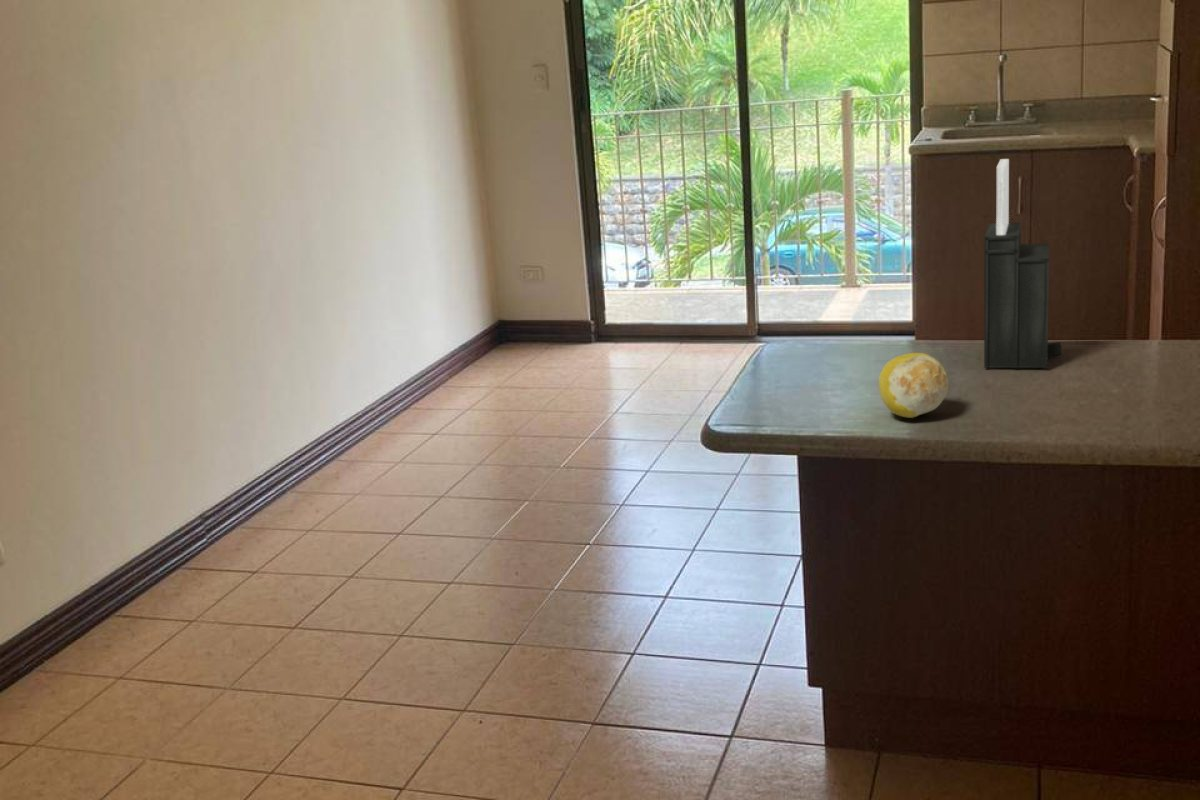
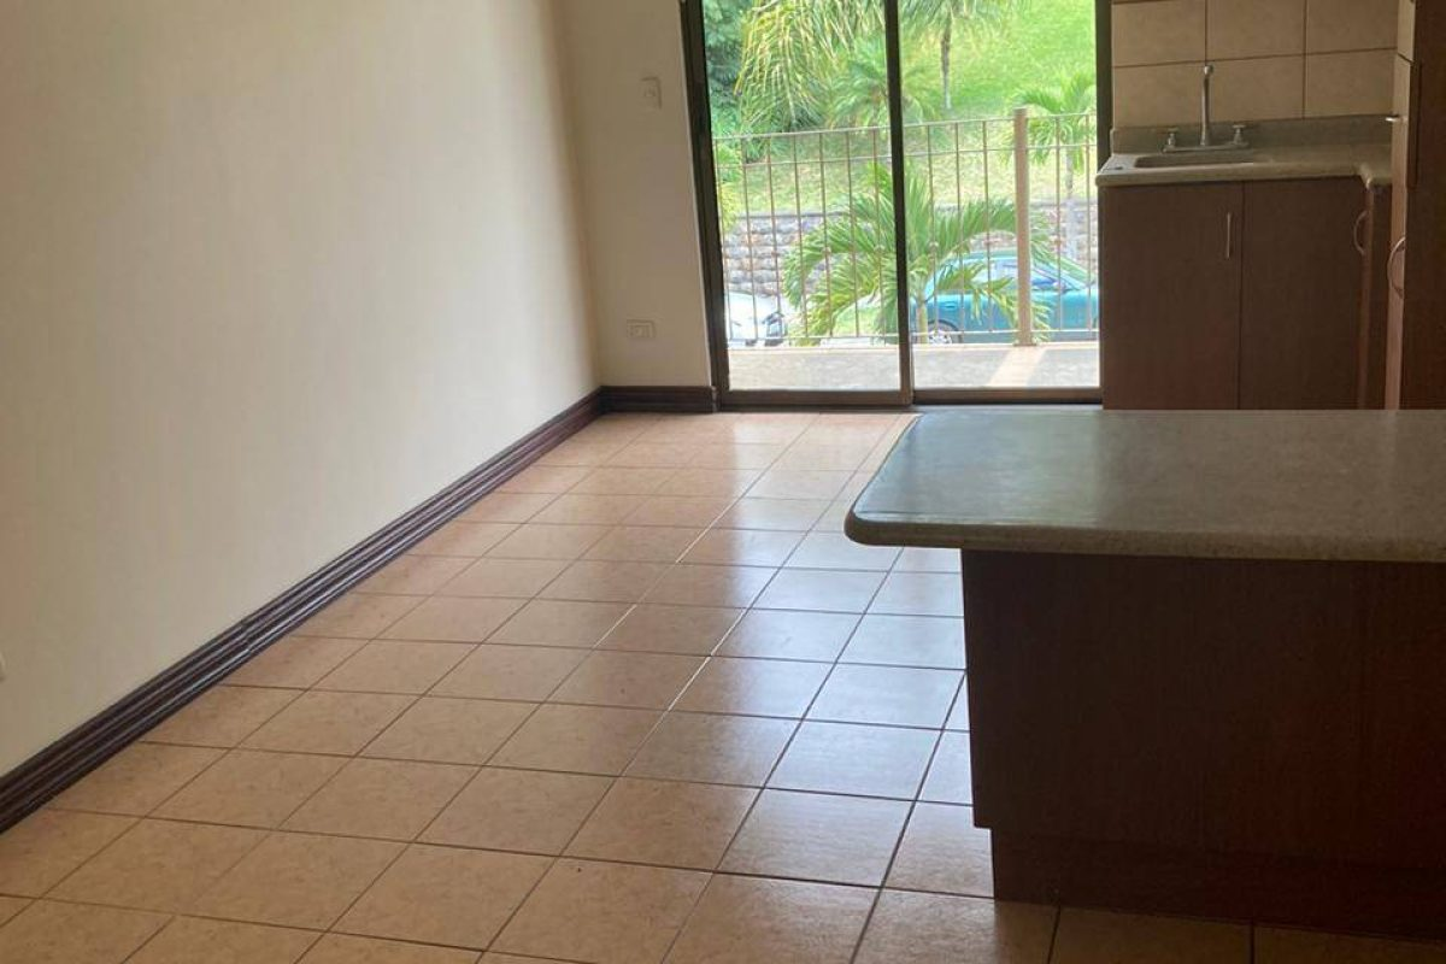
- fruit (913, 386)
- knife block (1024, 261)
